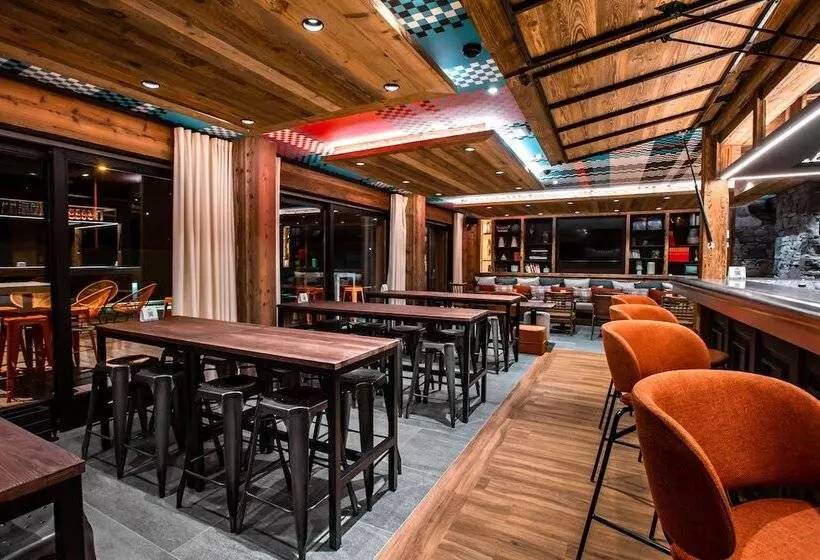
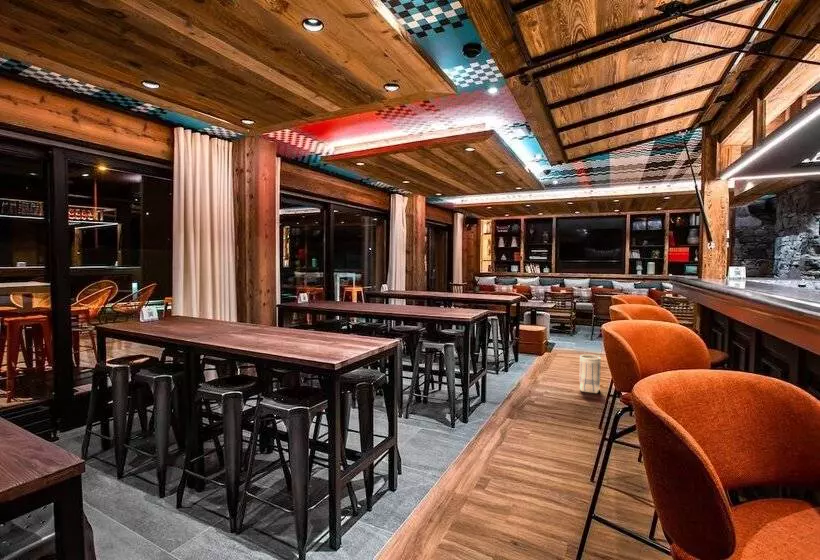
+ basket (589, 373)
